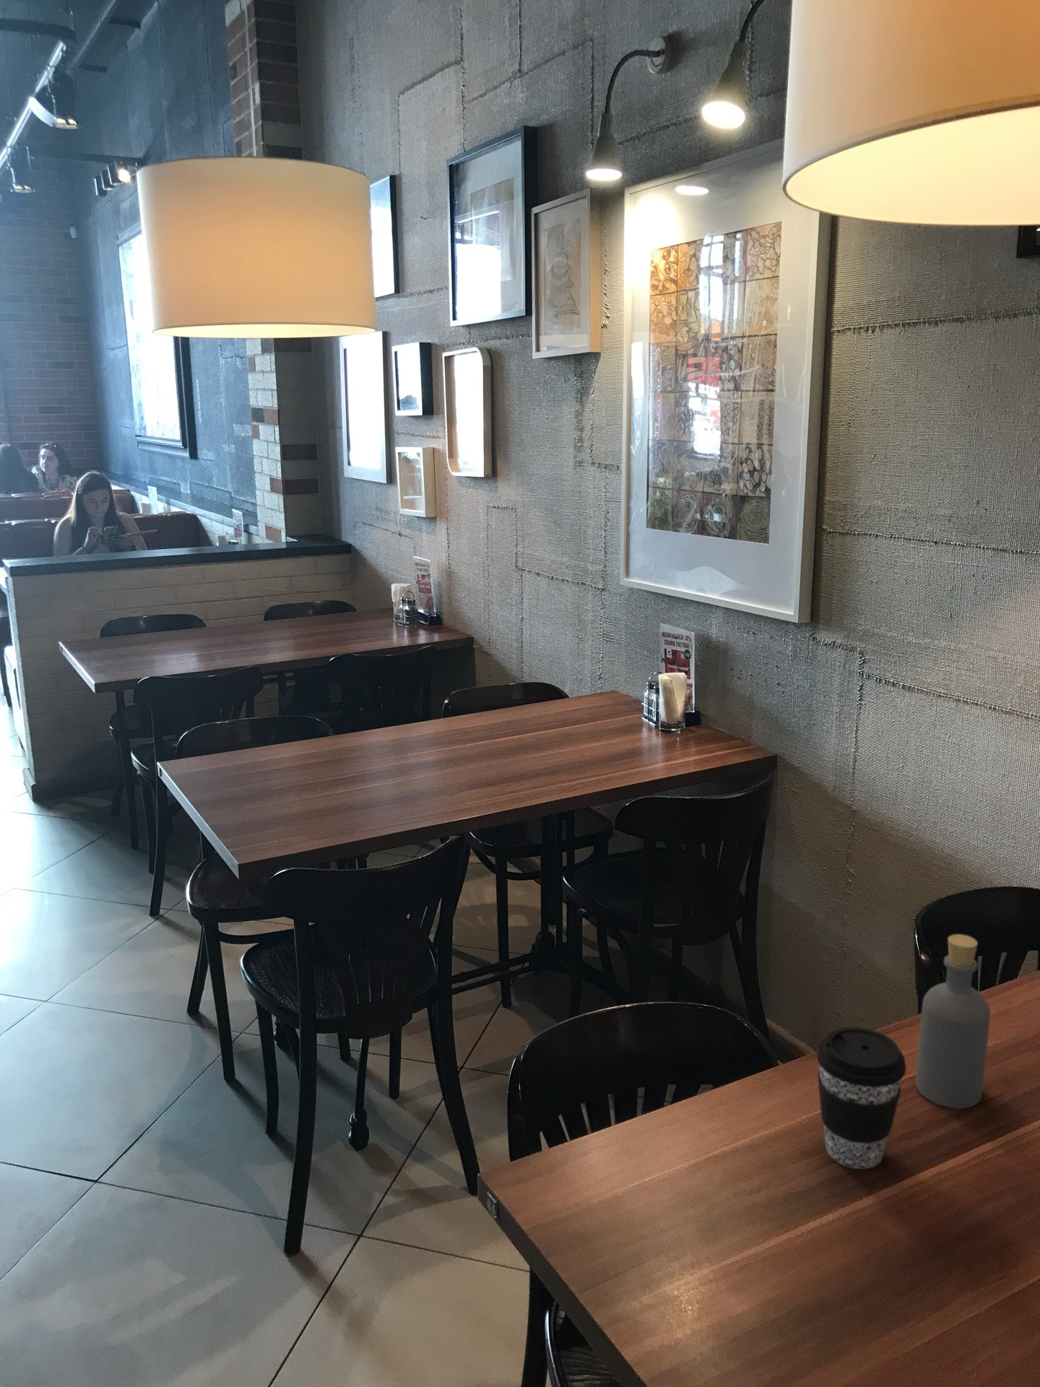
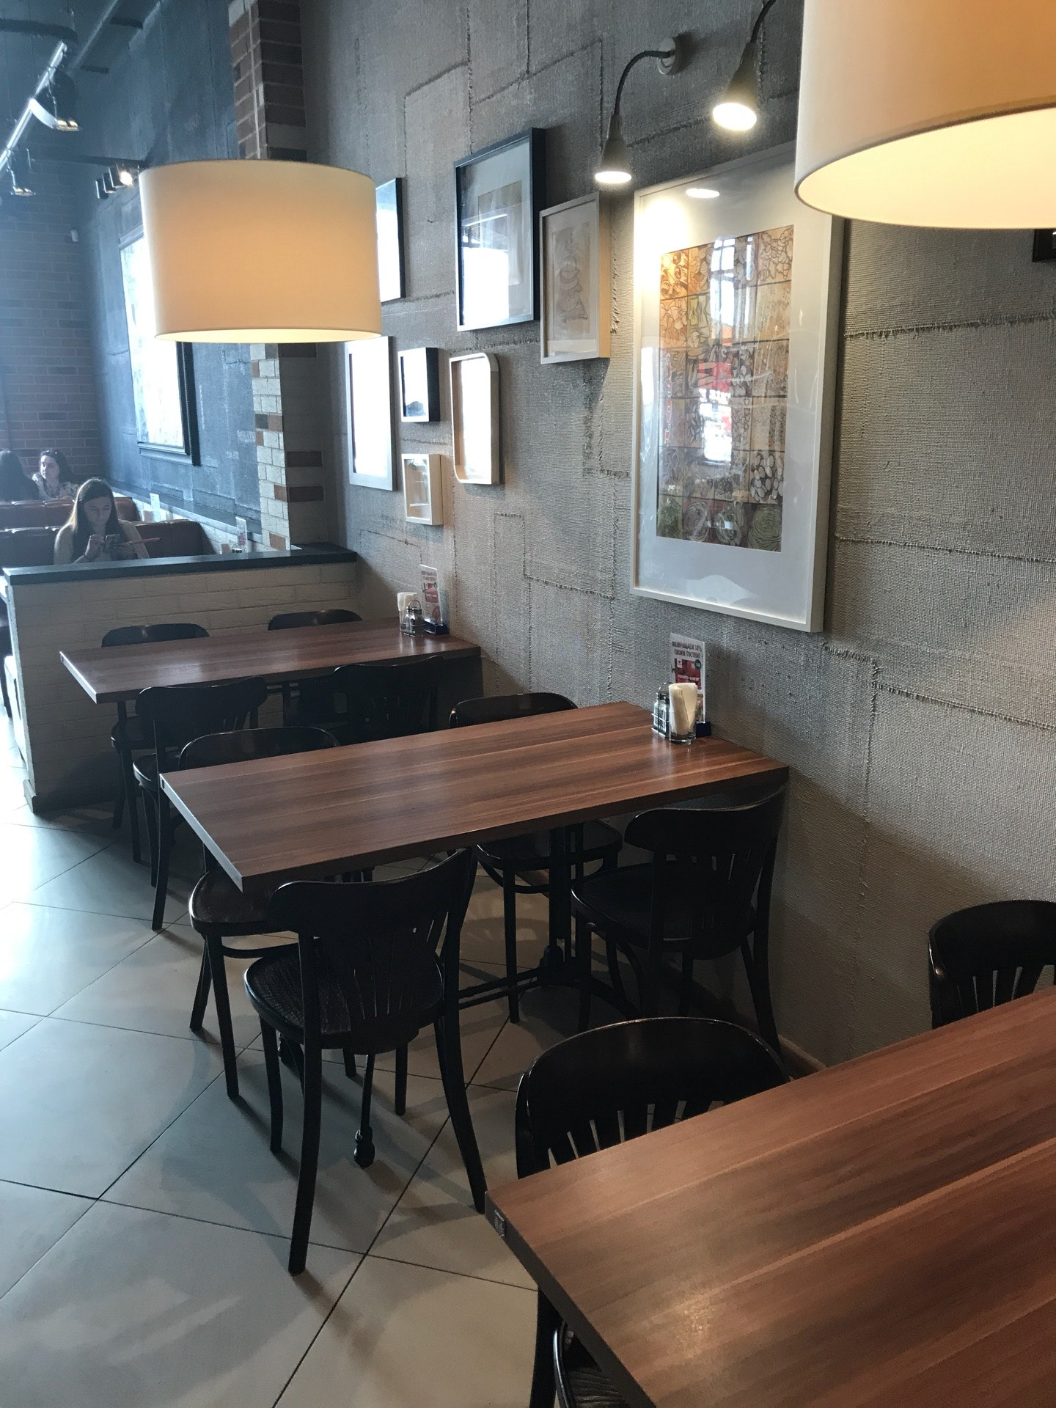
- coffee cup (858, 1099)
- bottle (955, 1017)
